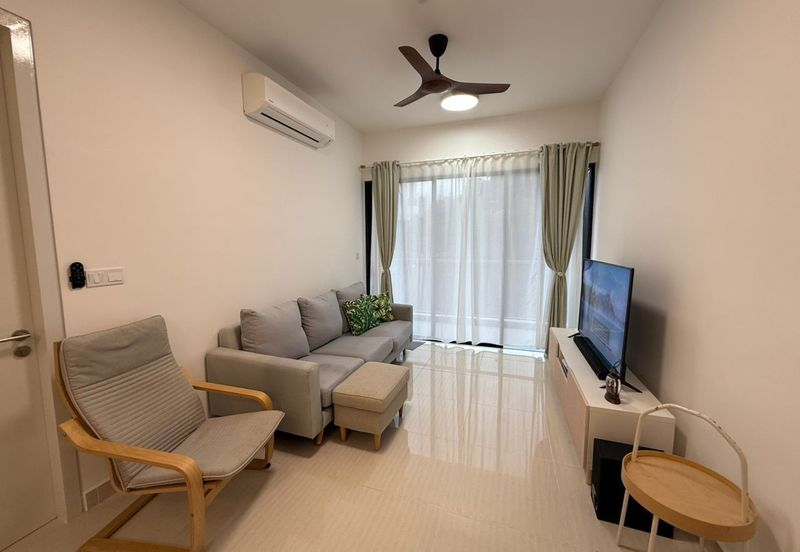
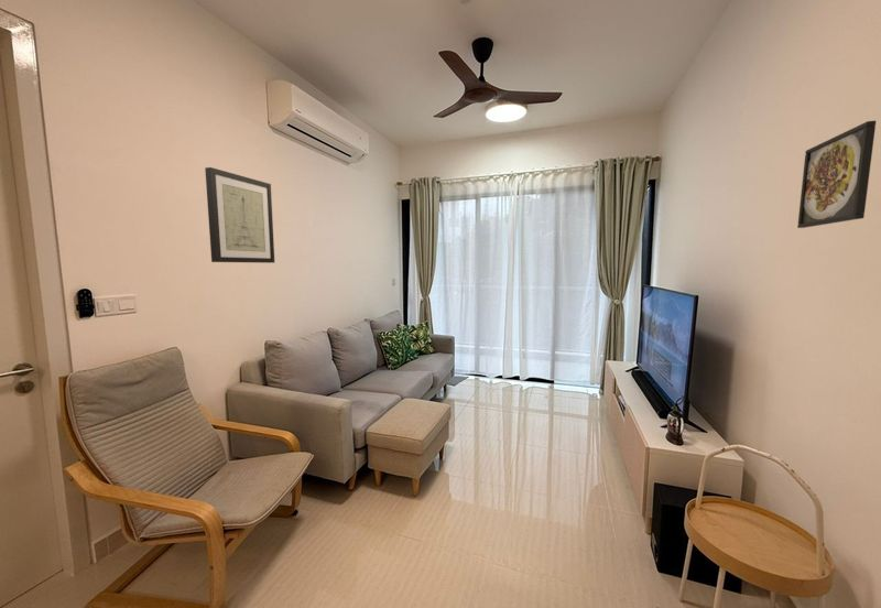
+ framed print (831, 181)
+ wall art (243, 219)
